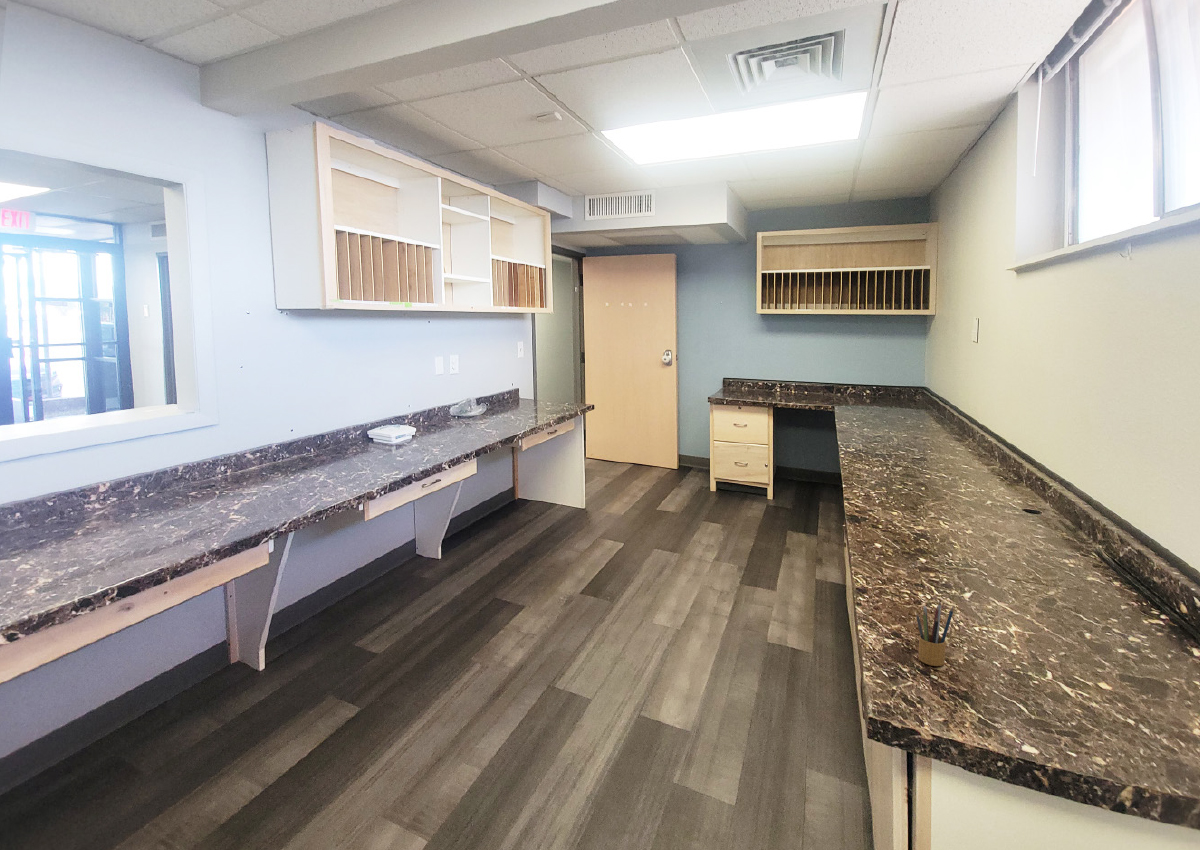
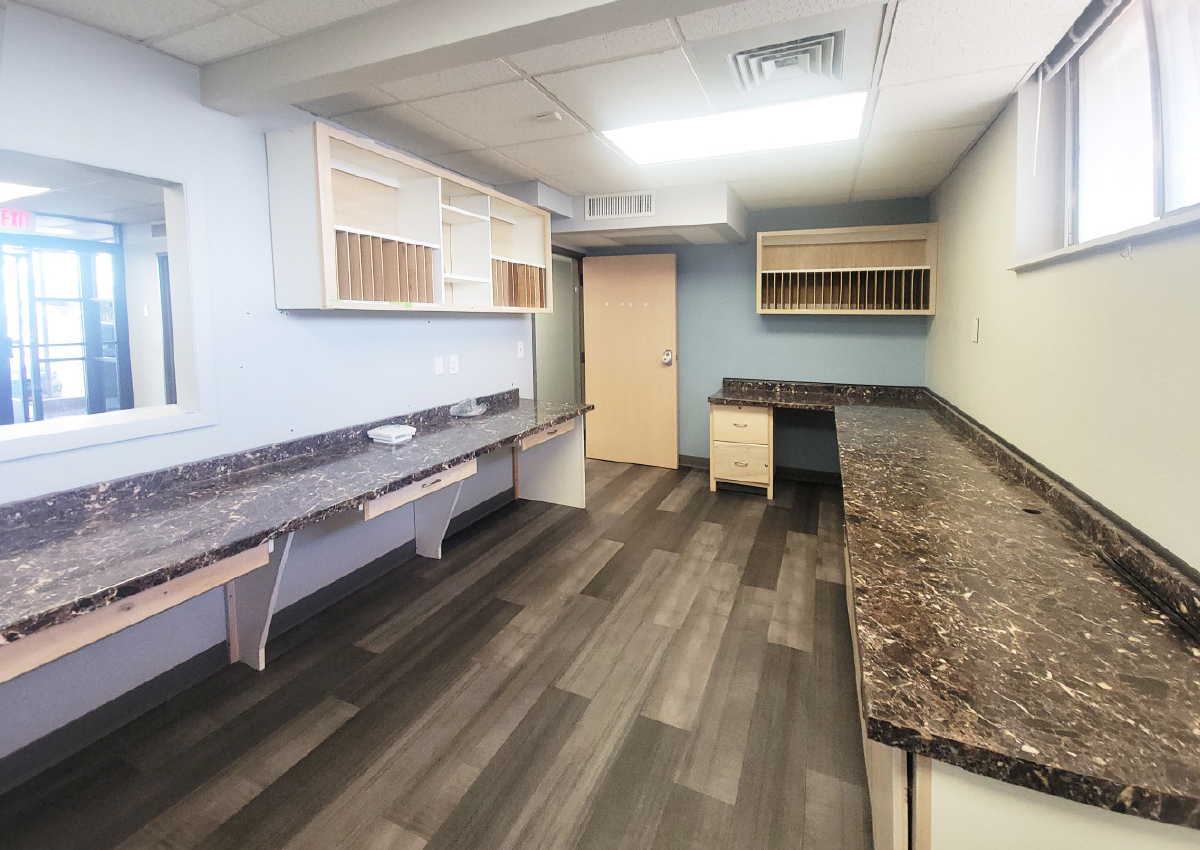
- pencil box (933, 634)
